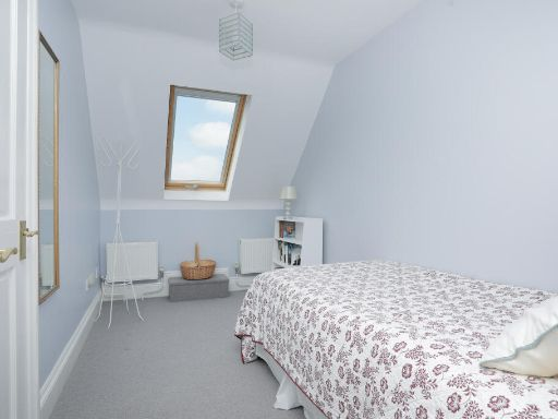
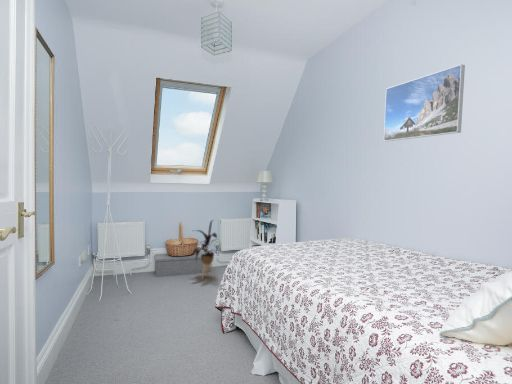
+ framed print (419, 107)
+ house plant (204, 249)
